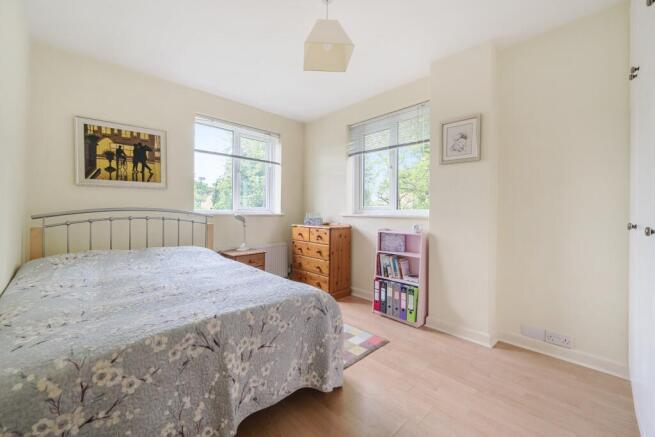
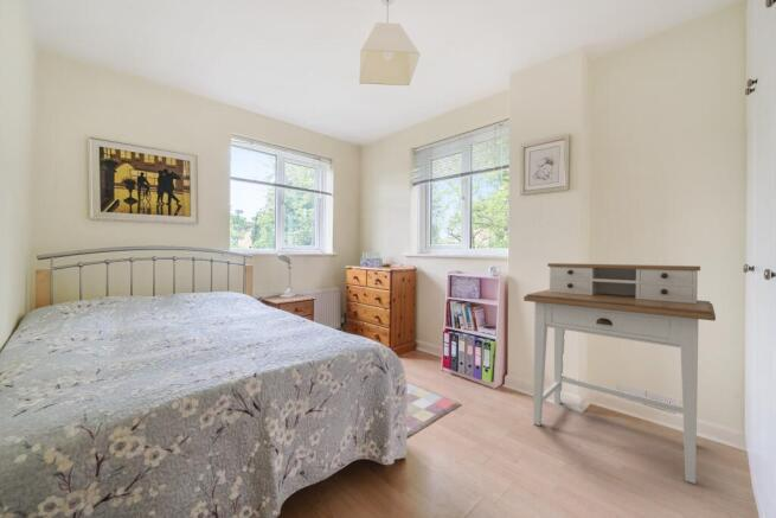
+ desk (613, 337)
